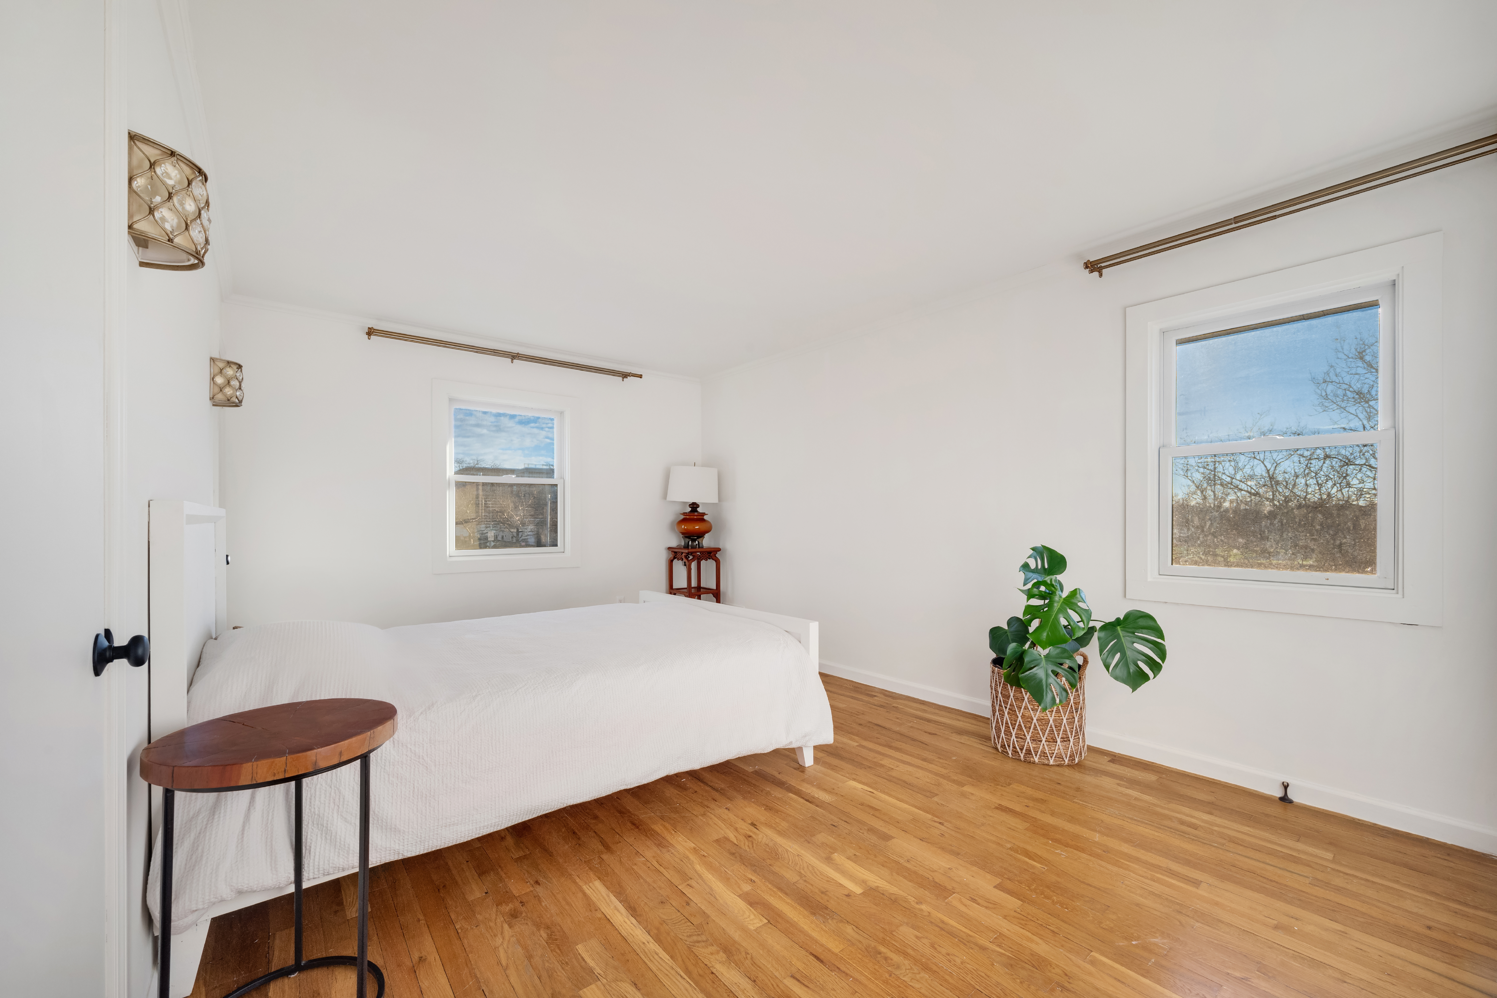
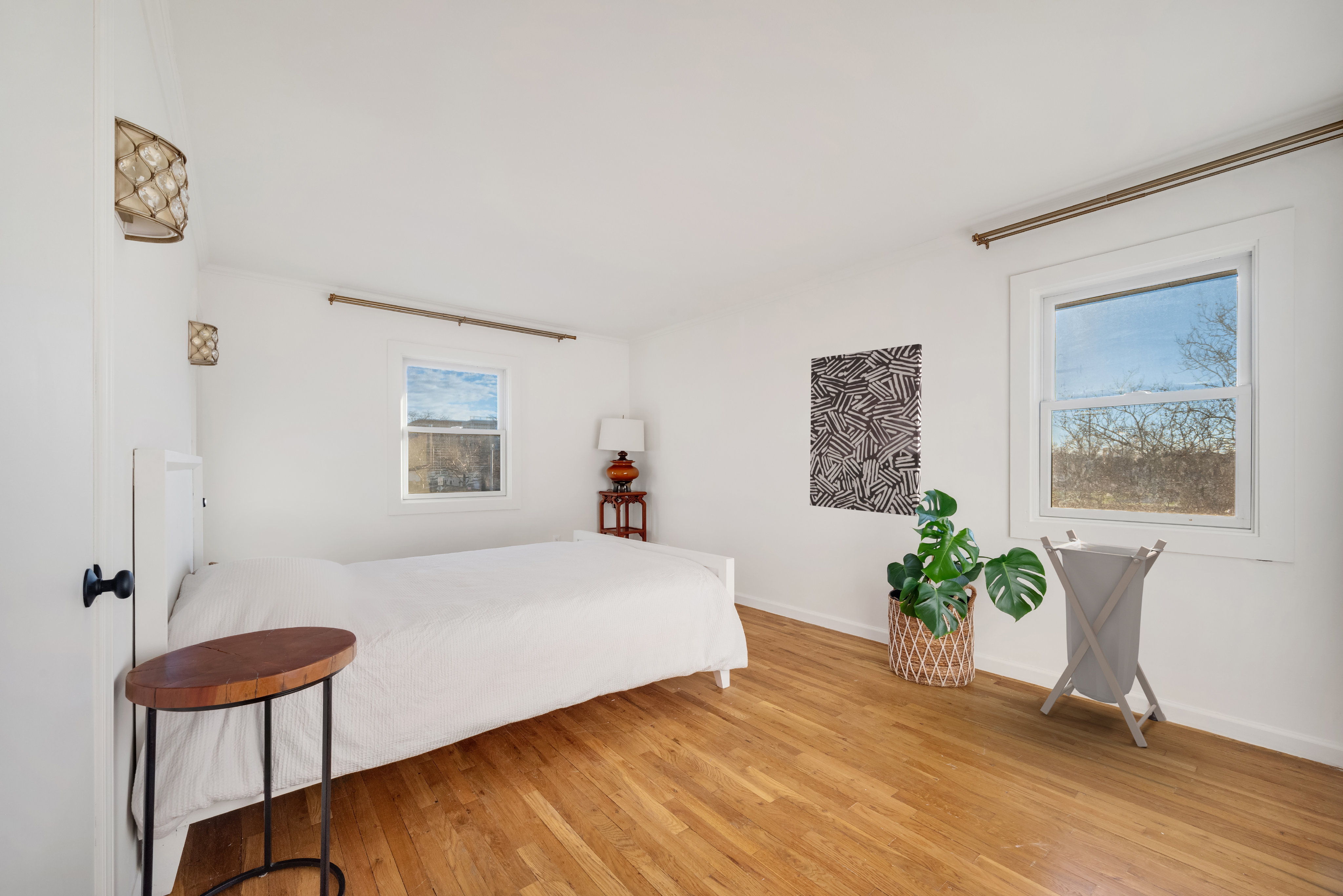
+ wall art (861, 431)
+ laundry hamper (1102, 627)
